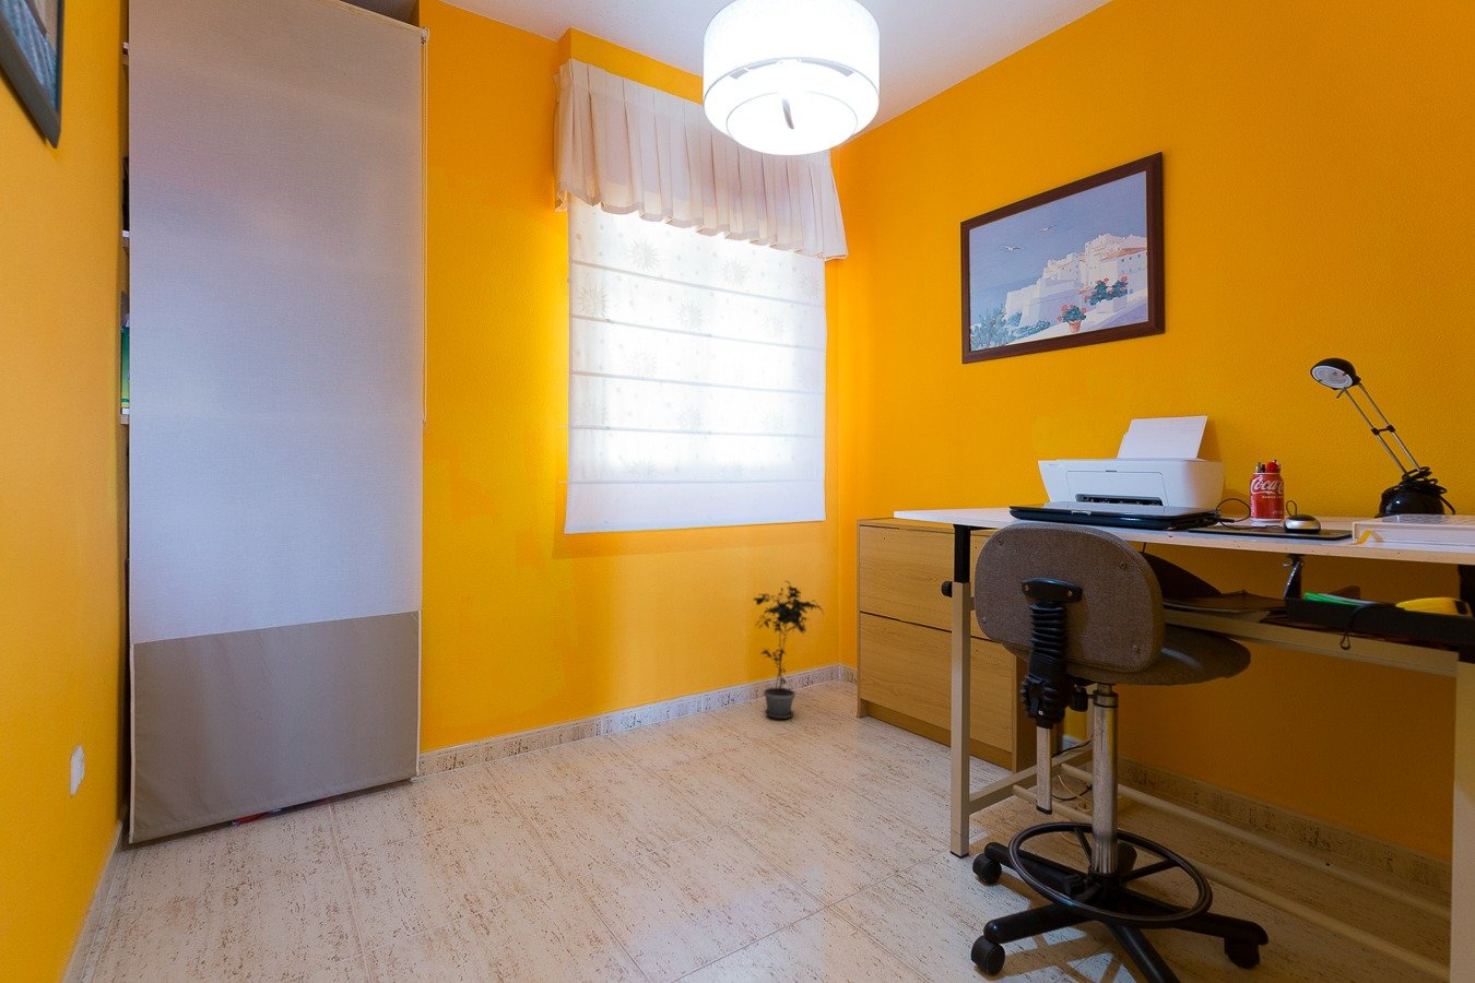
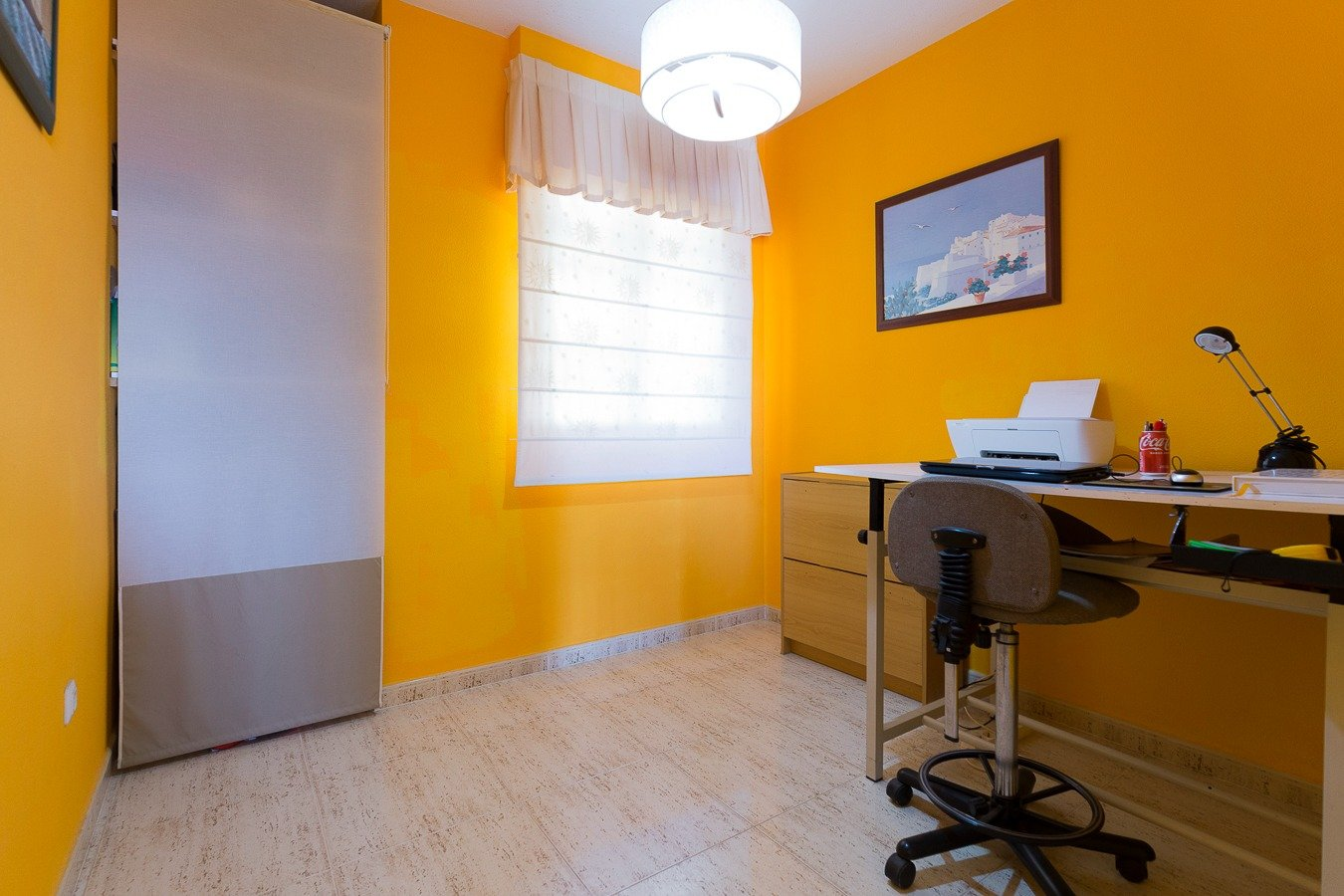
- potted plant (782, 648)
